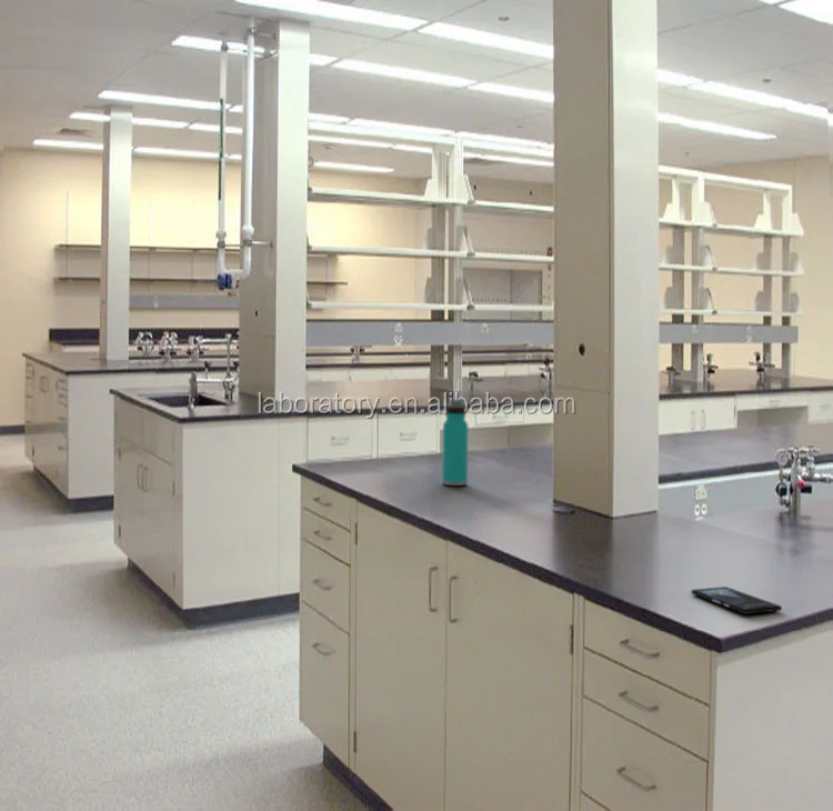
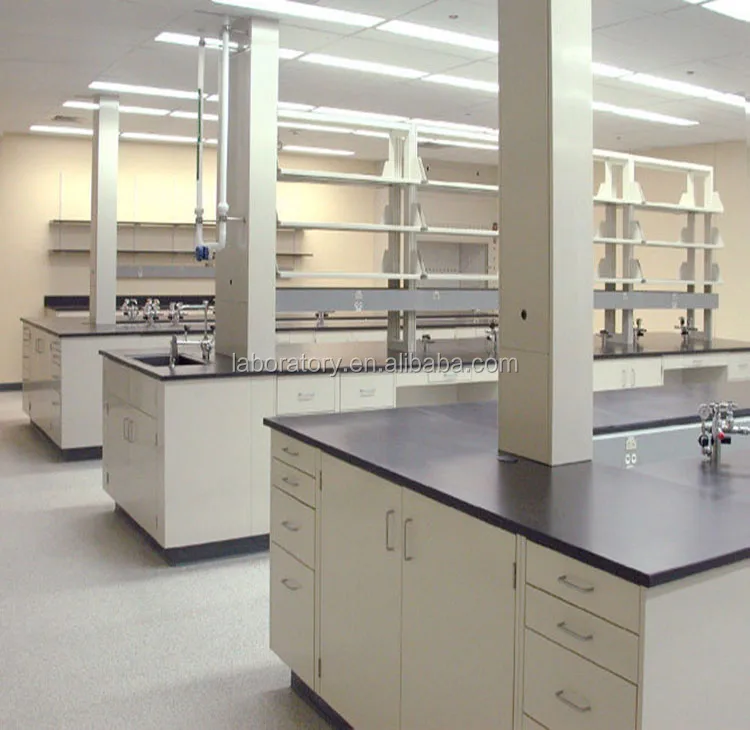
- water bottle (454, 441)
- smartphone (734, 600)
